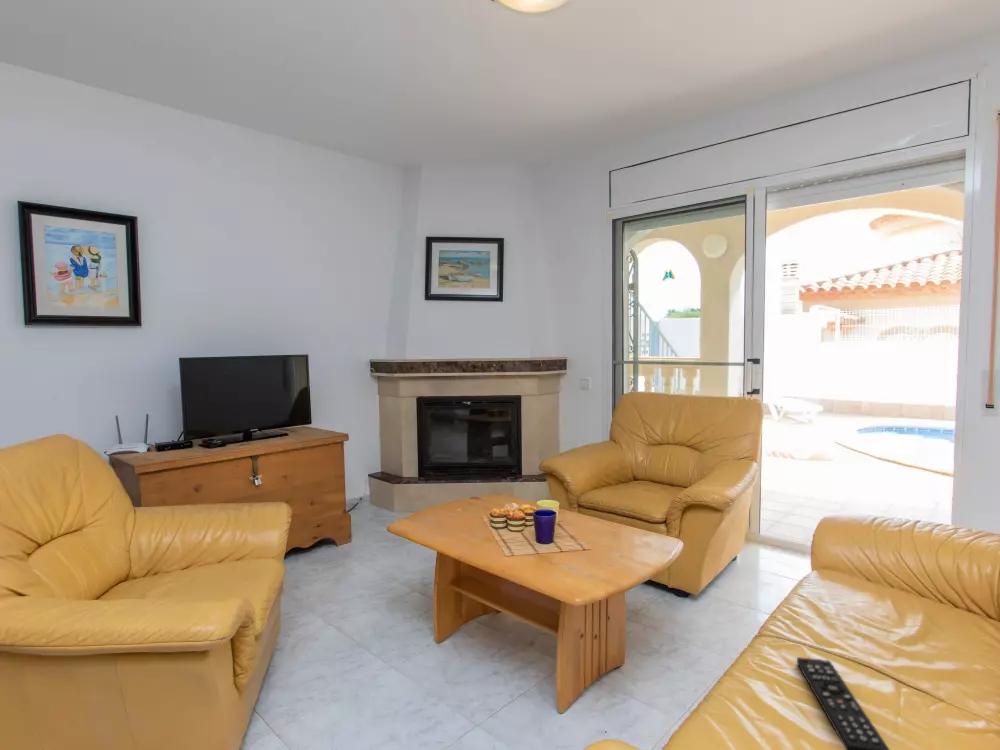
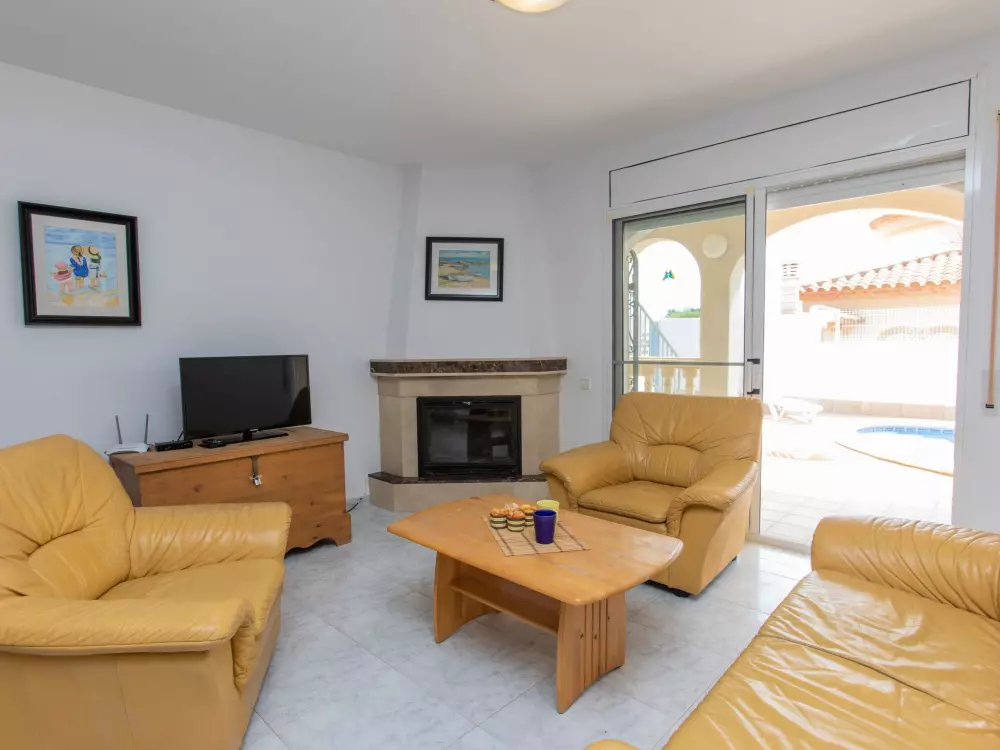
- remote control (837, 700)
